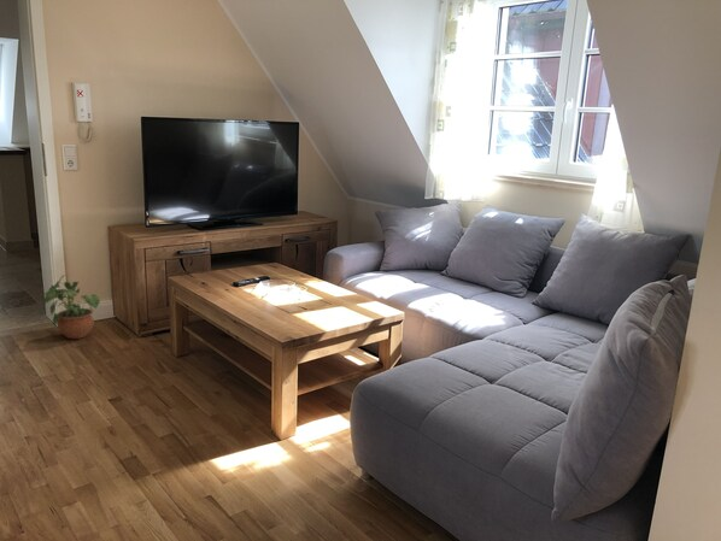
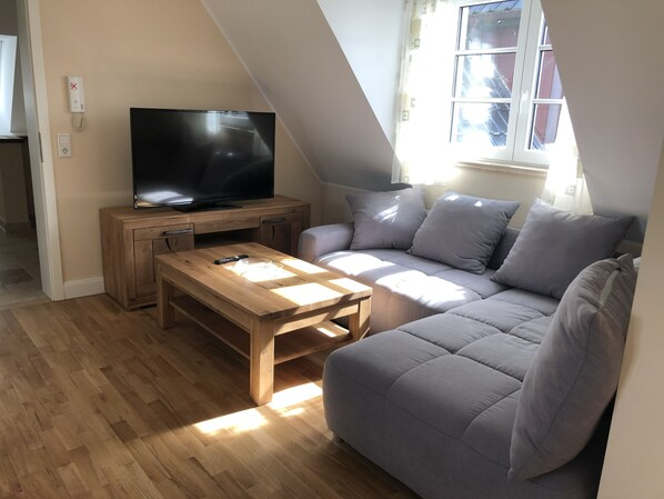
- potted plant (69, 305)
